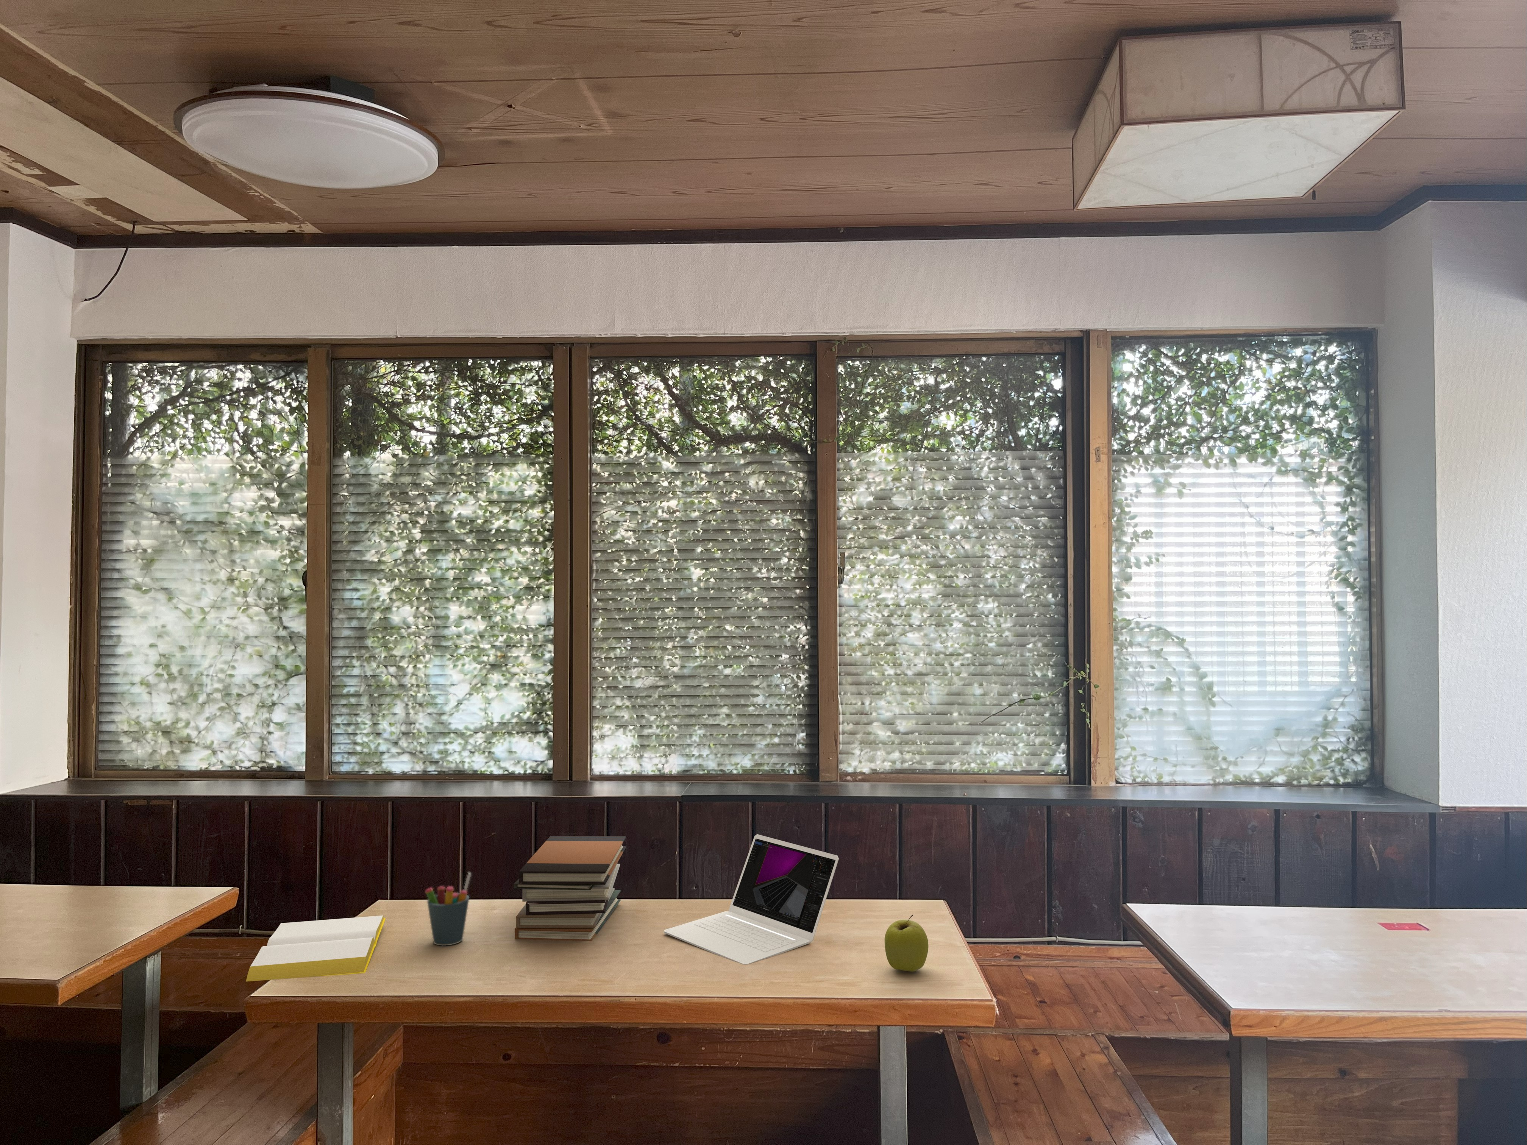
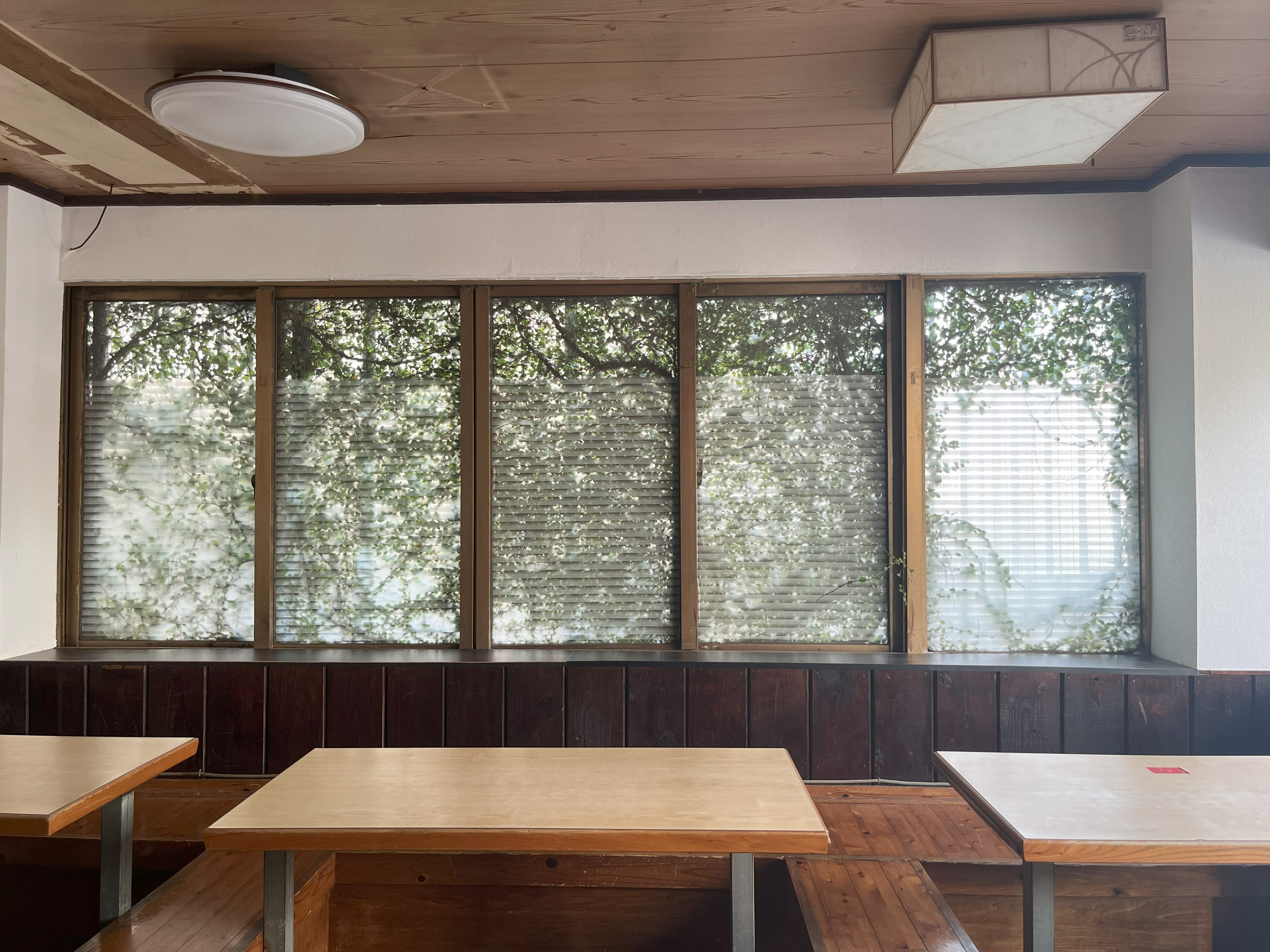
- notepad (320, 944)
- pen holder (448, 908)
- laptop (751, 890)
- book stack (574, 885)
- apple (905, 942)
